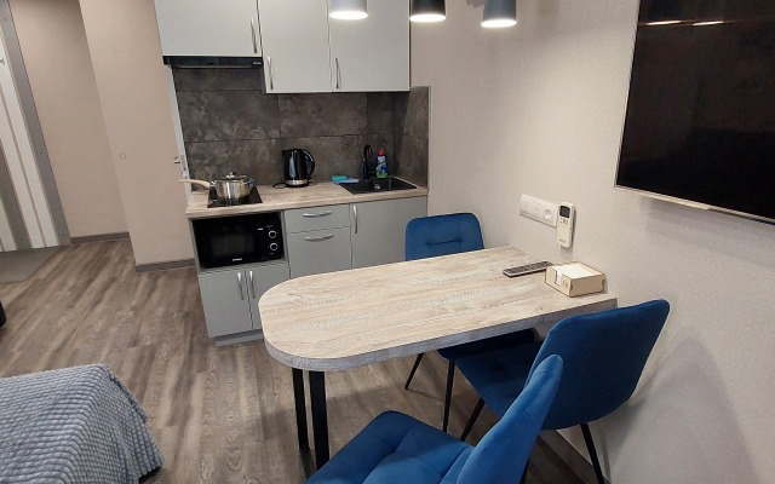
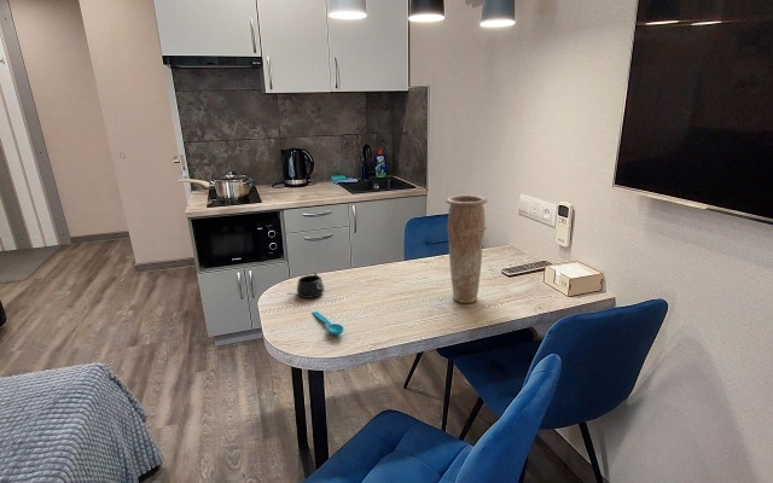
+ spoon (326, 321)
+ mug (310, 285)
+ vase (465, 250)
